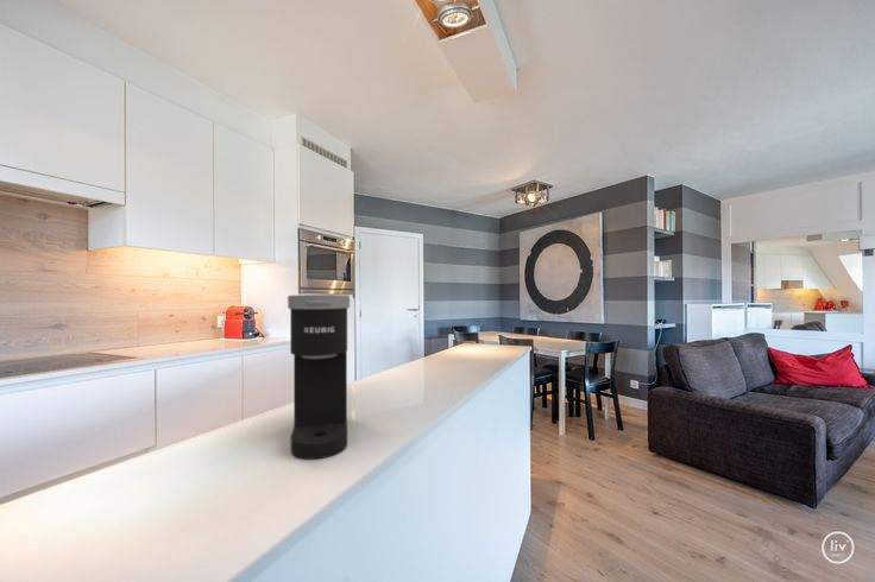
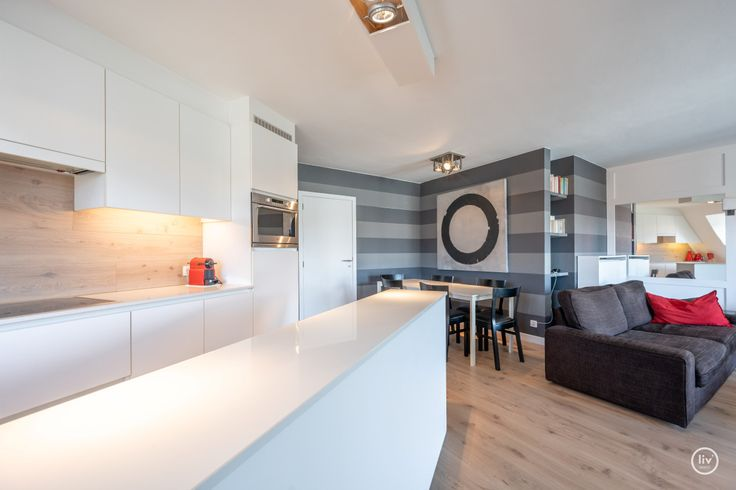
- coffee maker (321, 363)
